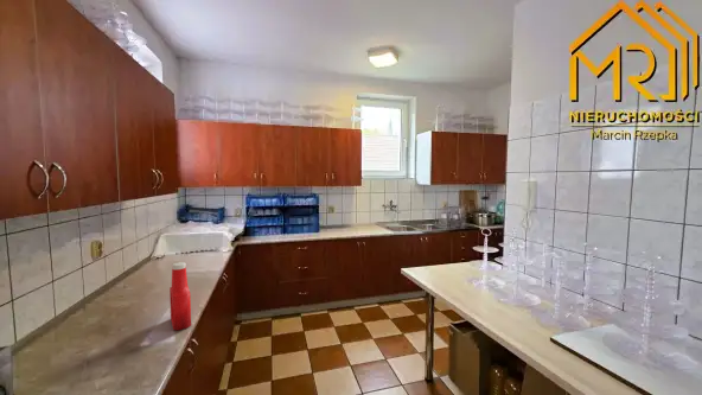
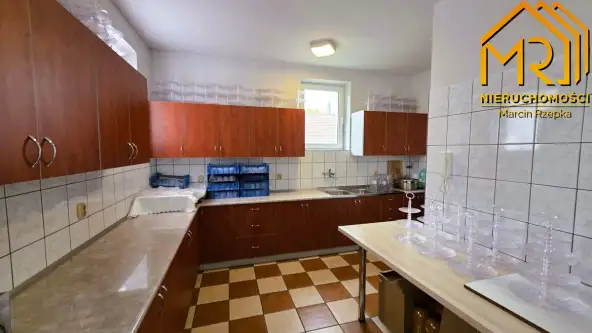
- soap bottle (179, 293)
